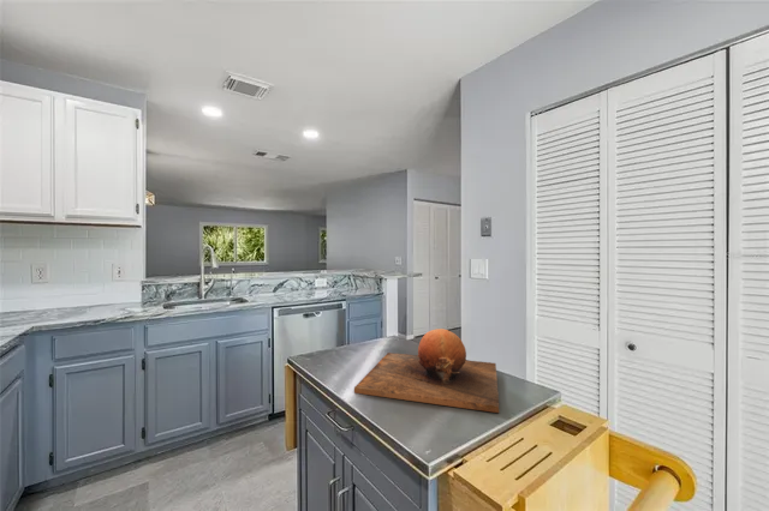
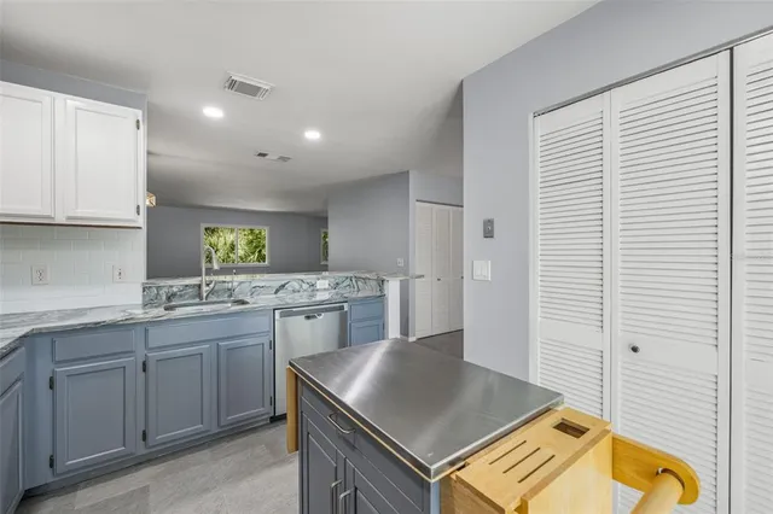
- chopping board (431, 354)
